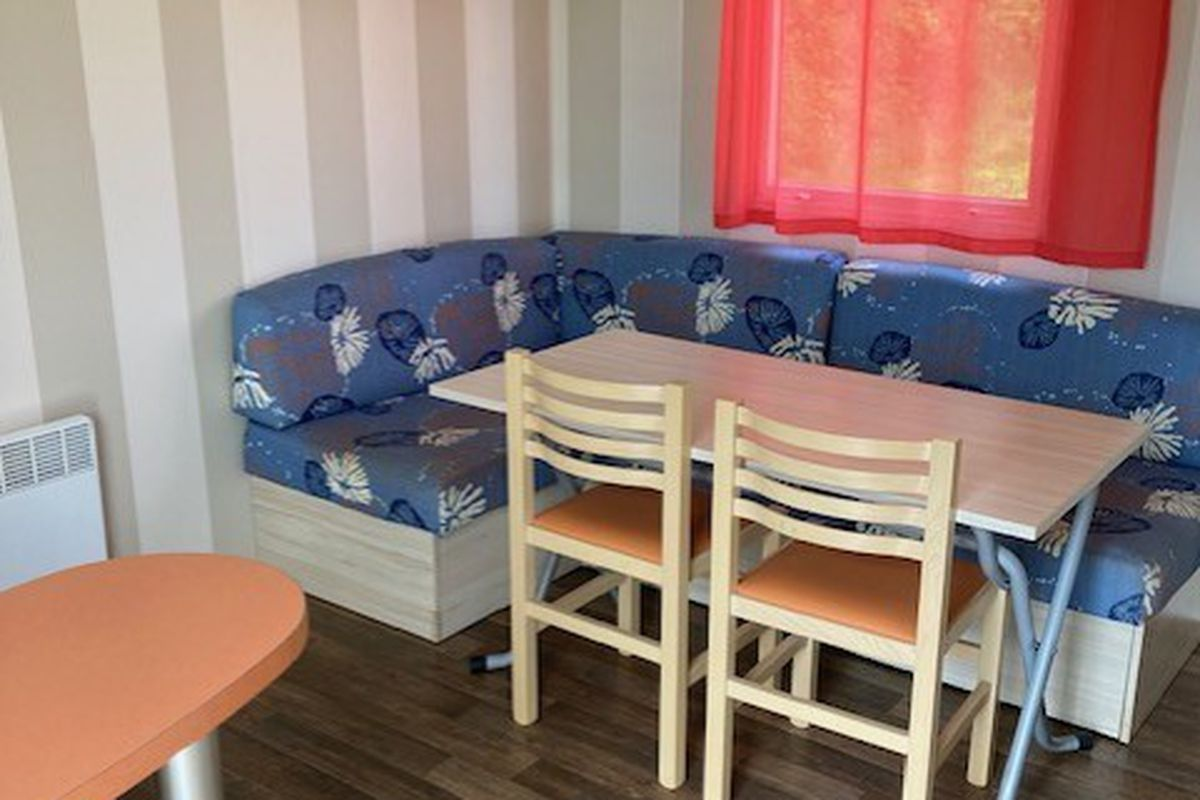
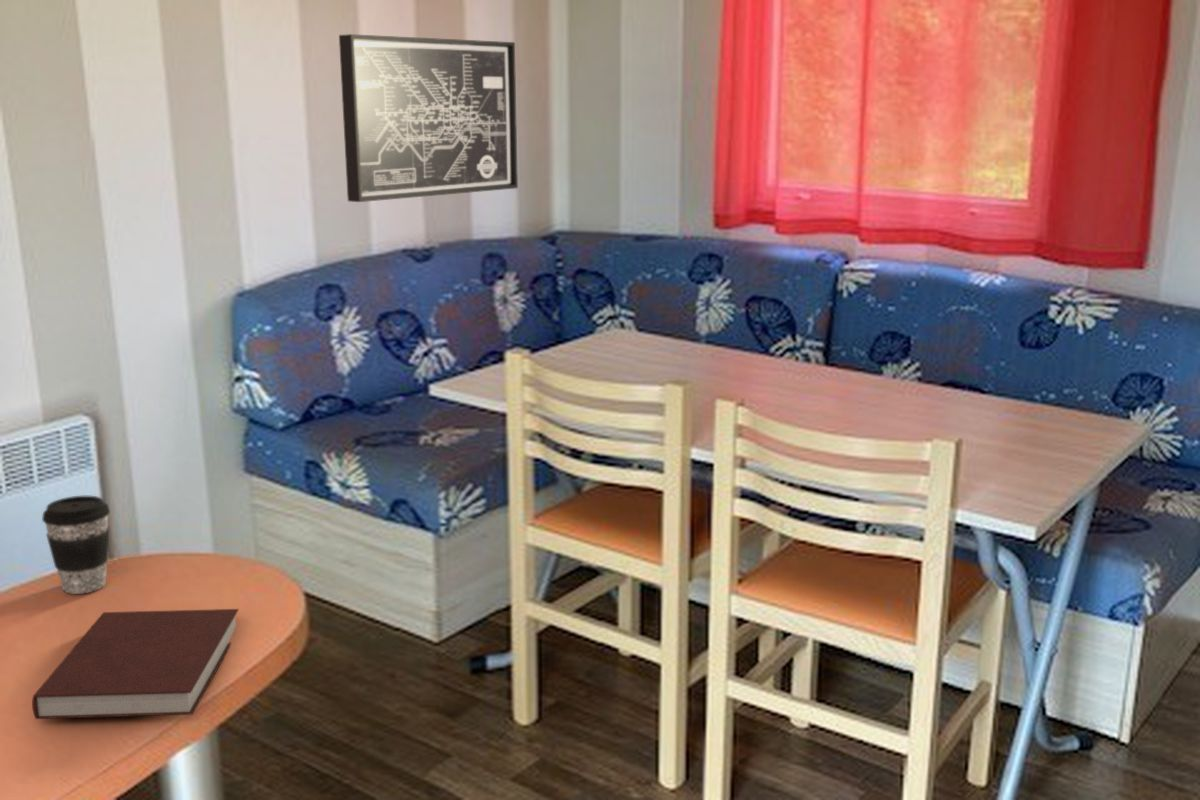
+ wall art (435, 117)
+ coffee cup (79, 545)
+ notebook (144, 659)
